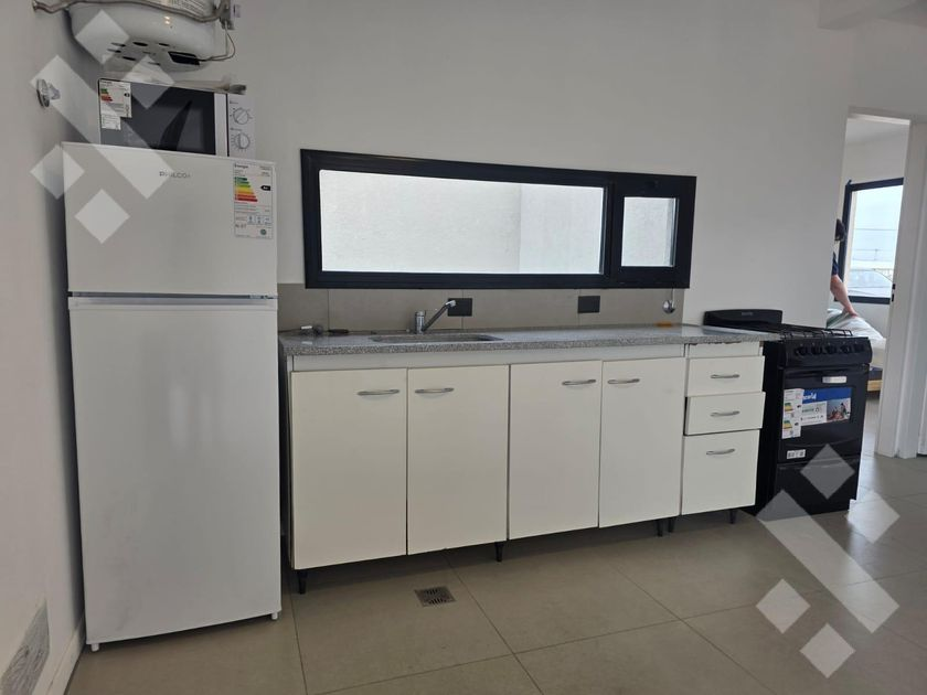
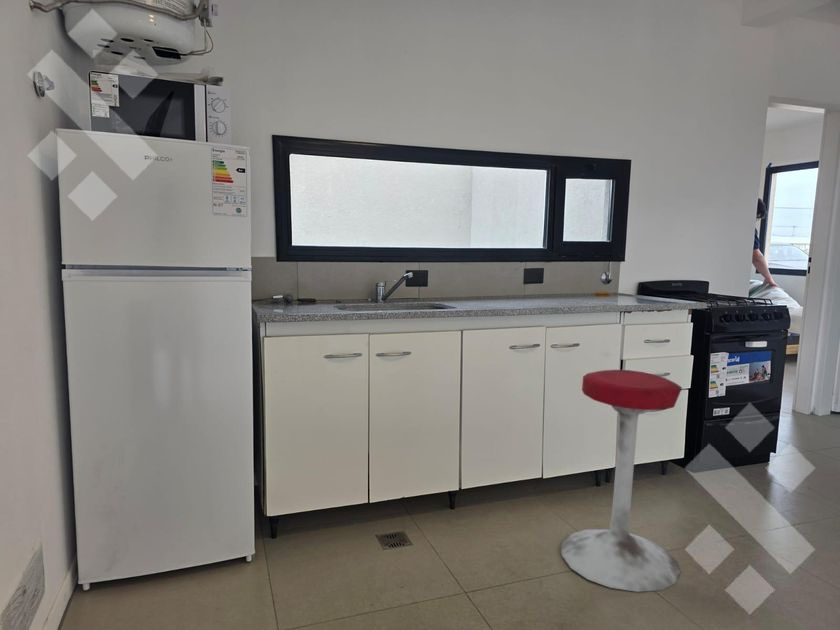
+ stool (625, 471)
